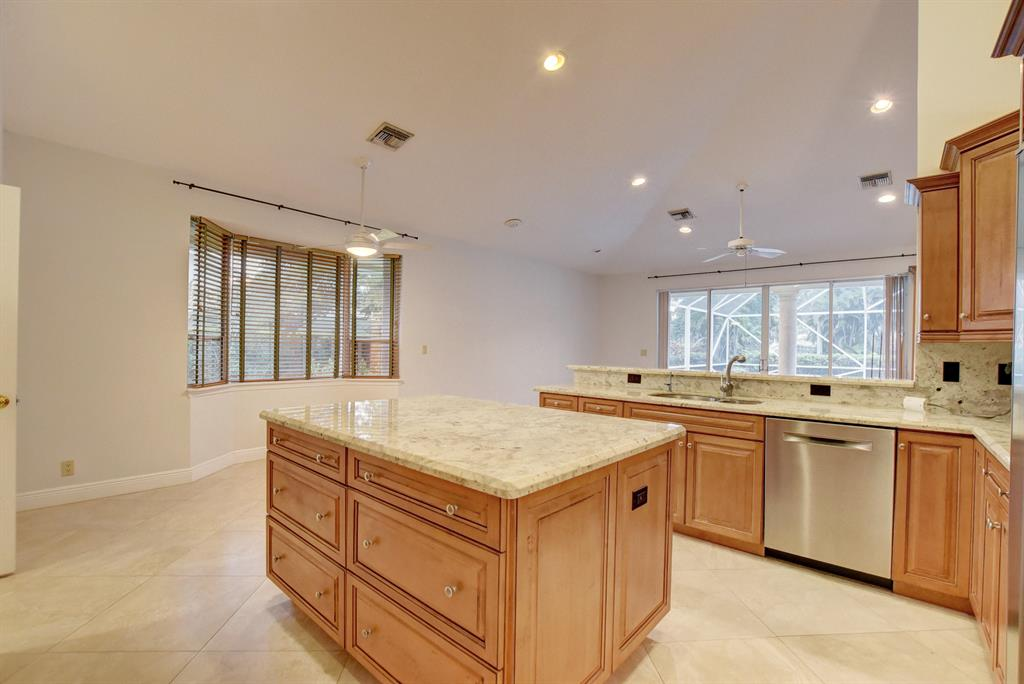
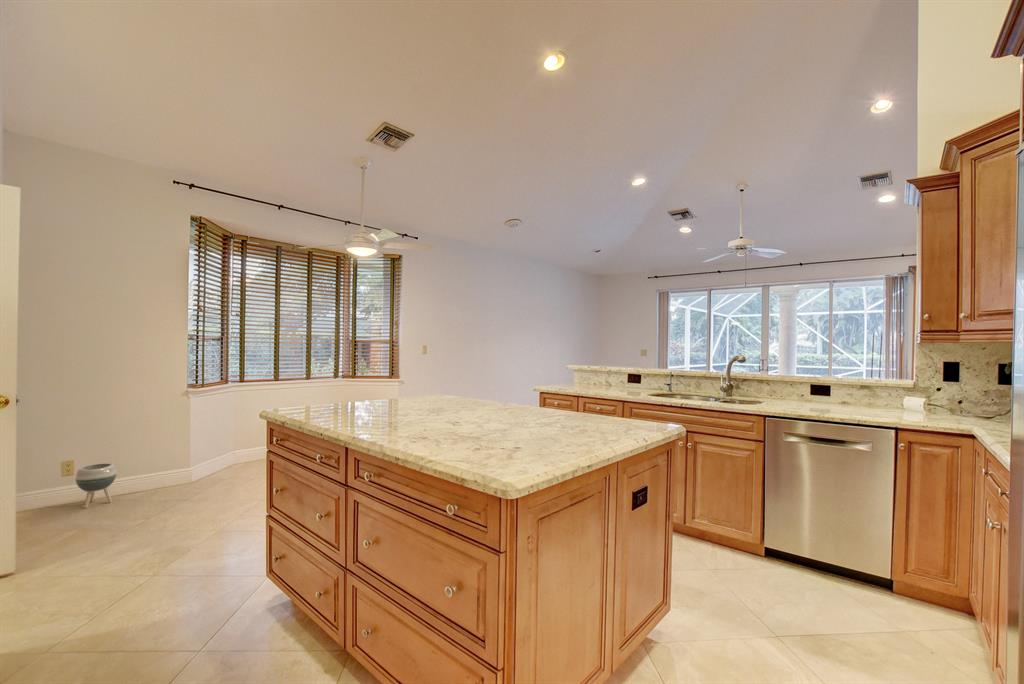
+ planter (96, 485)
